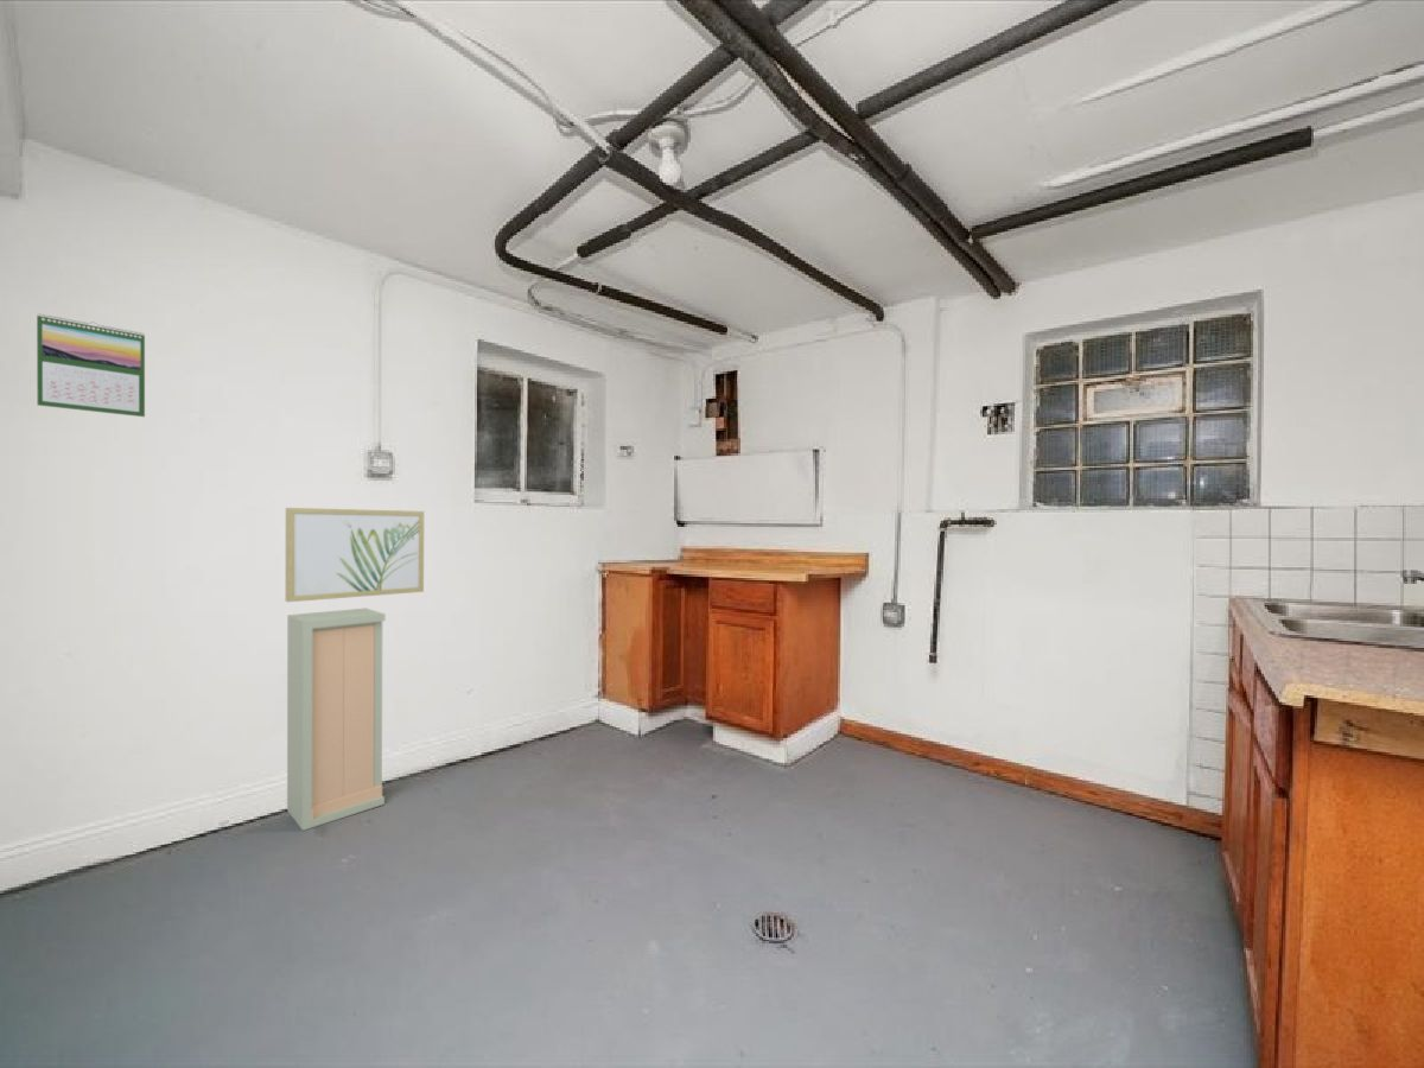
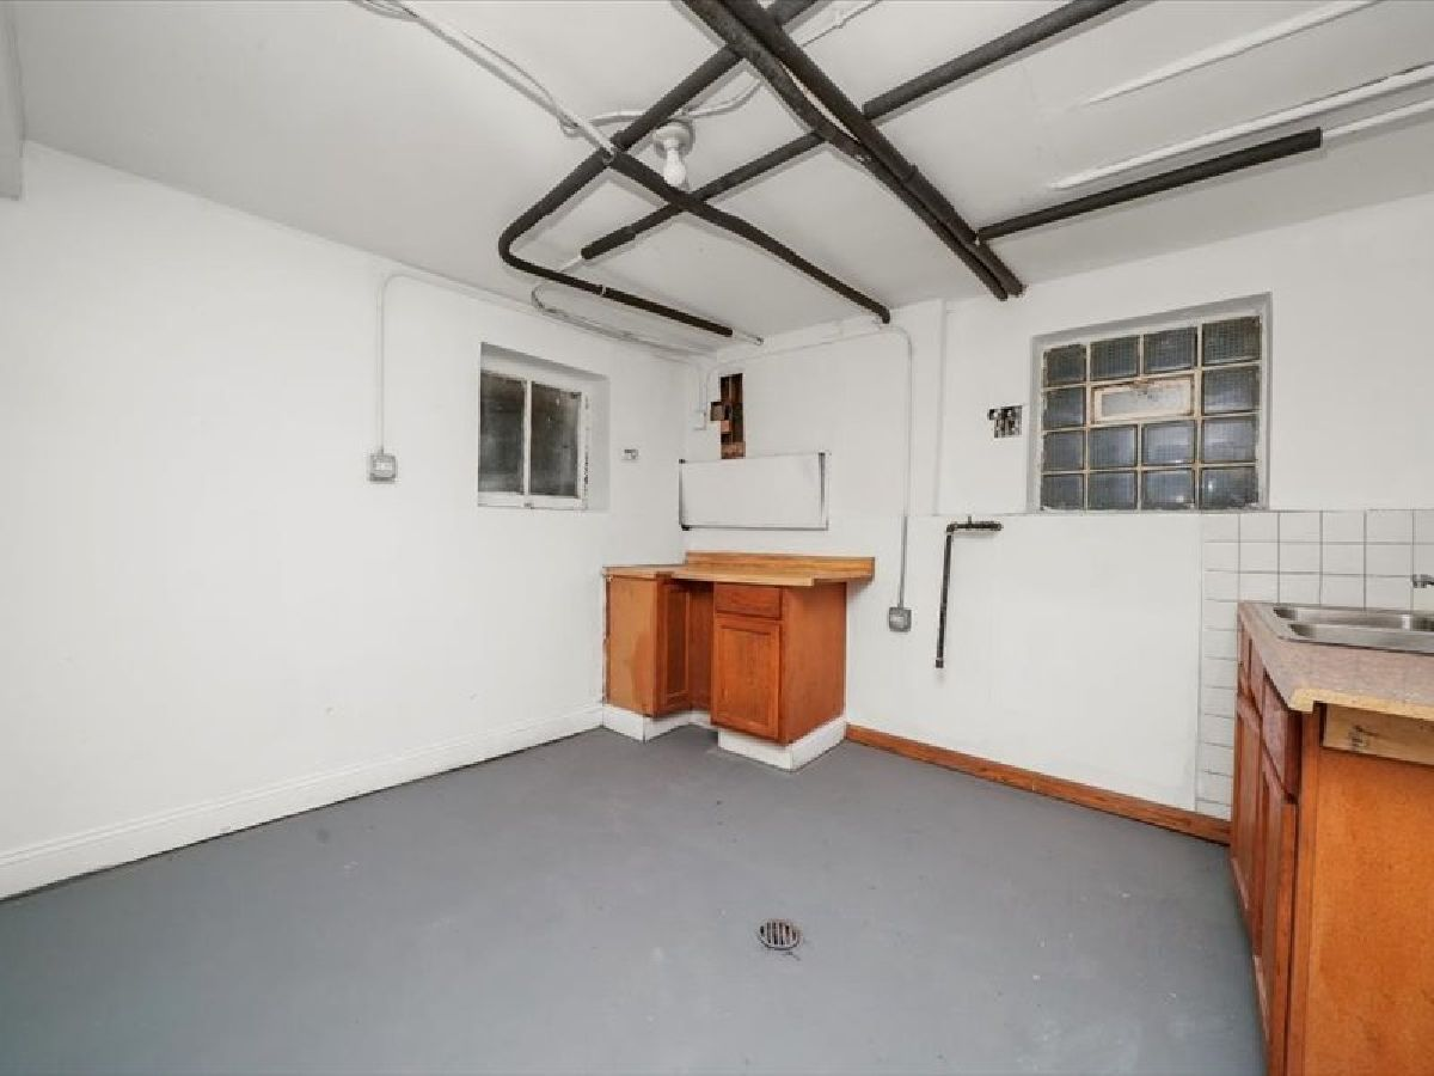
- calendar (93, 365)
- wall art (360, 553)
- cabinet (336, 711)
